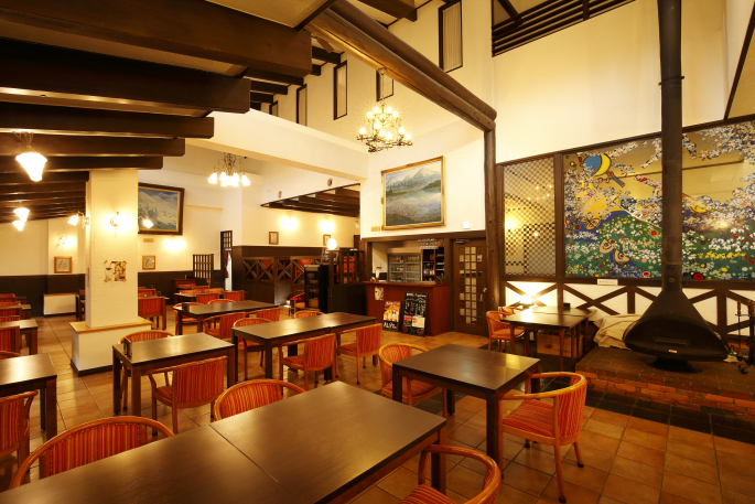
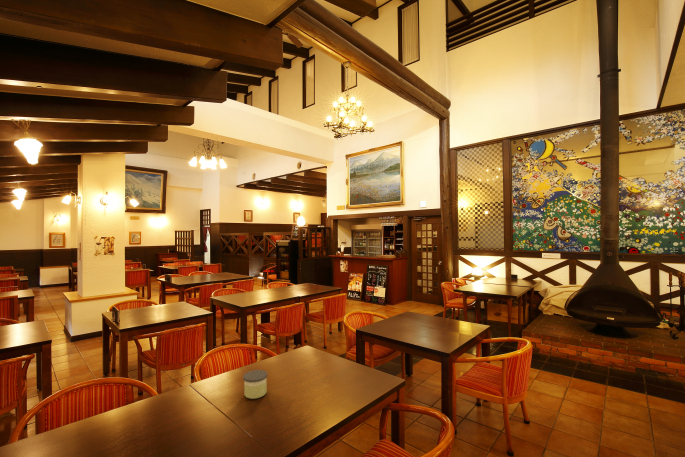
+ candle (255, 384)
